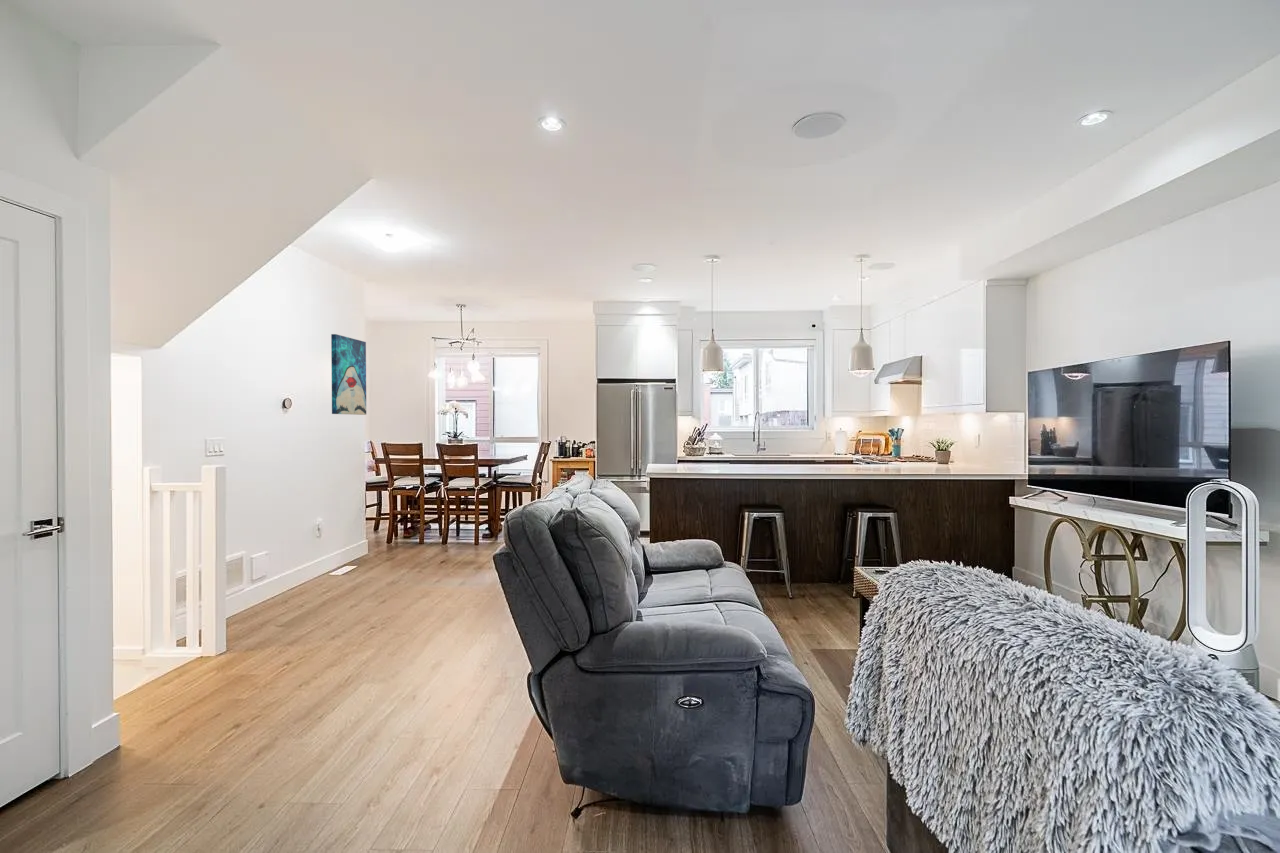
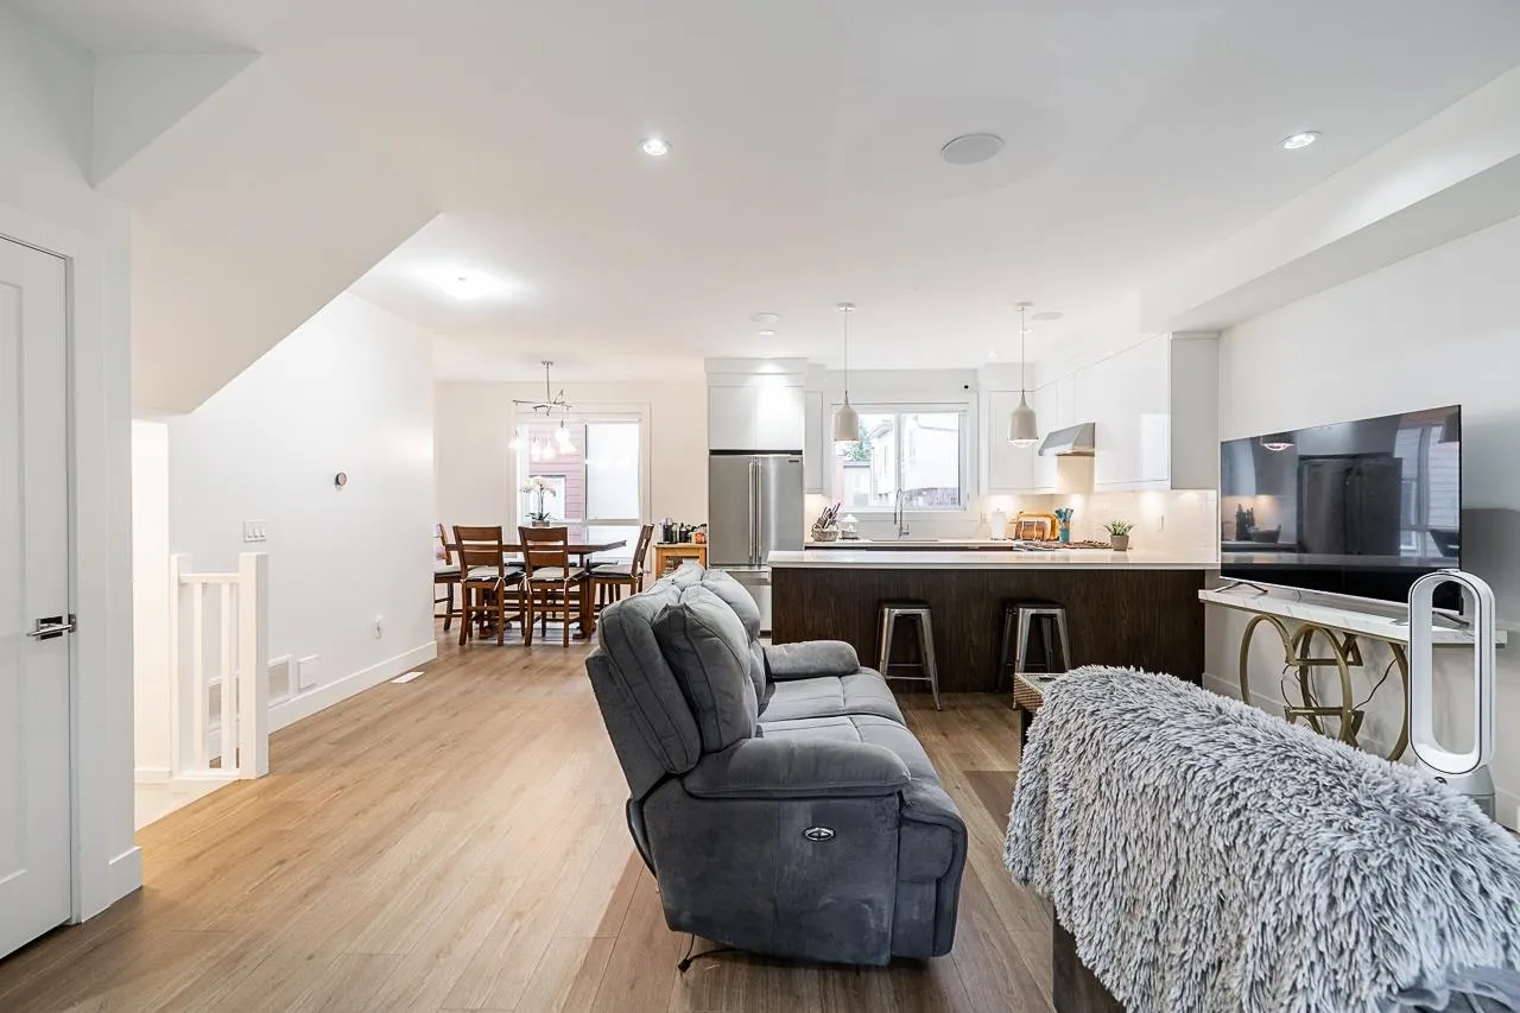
- wall art (349, 376)
